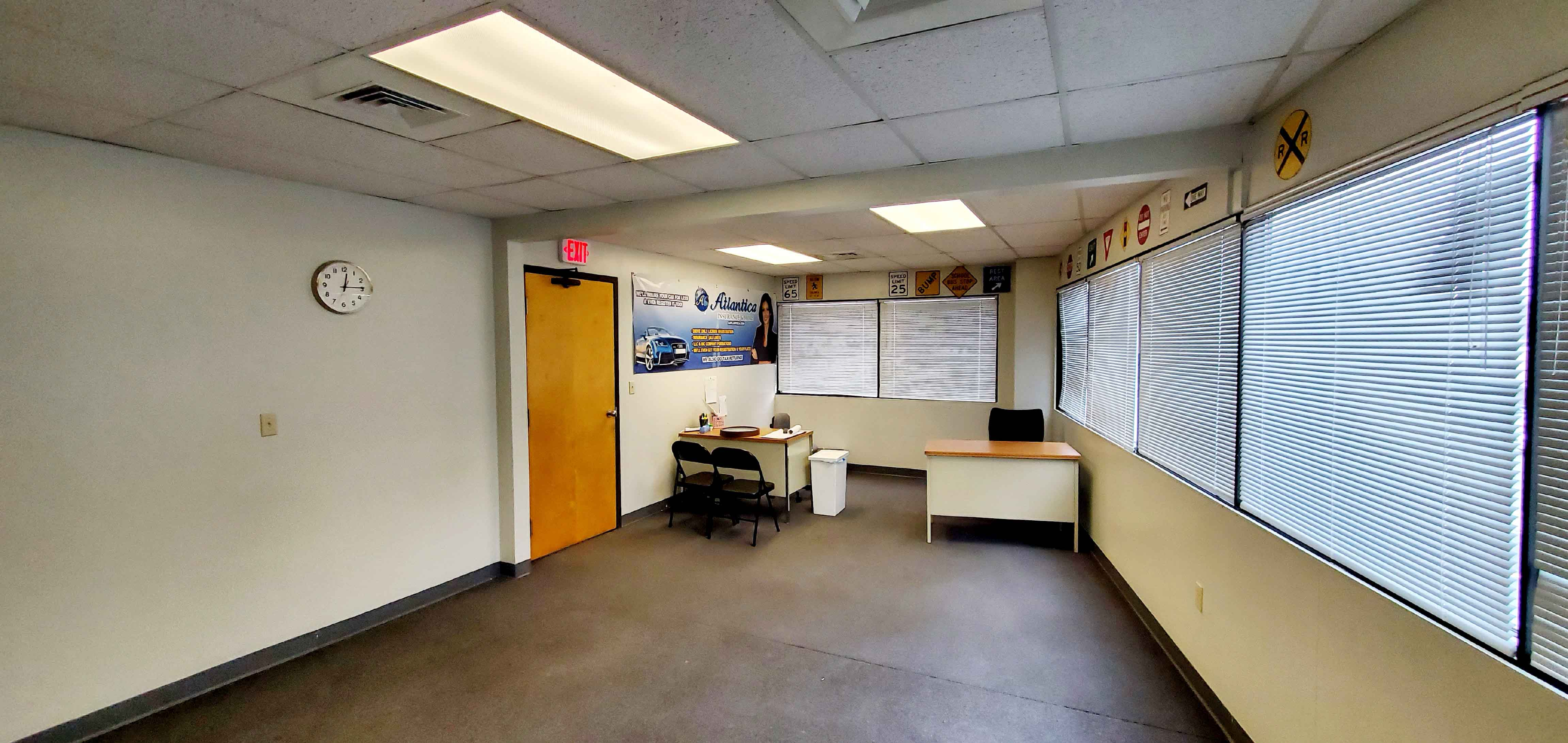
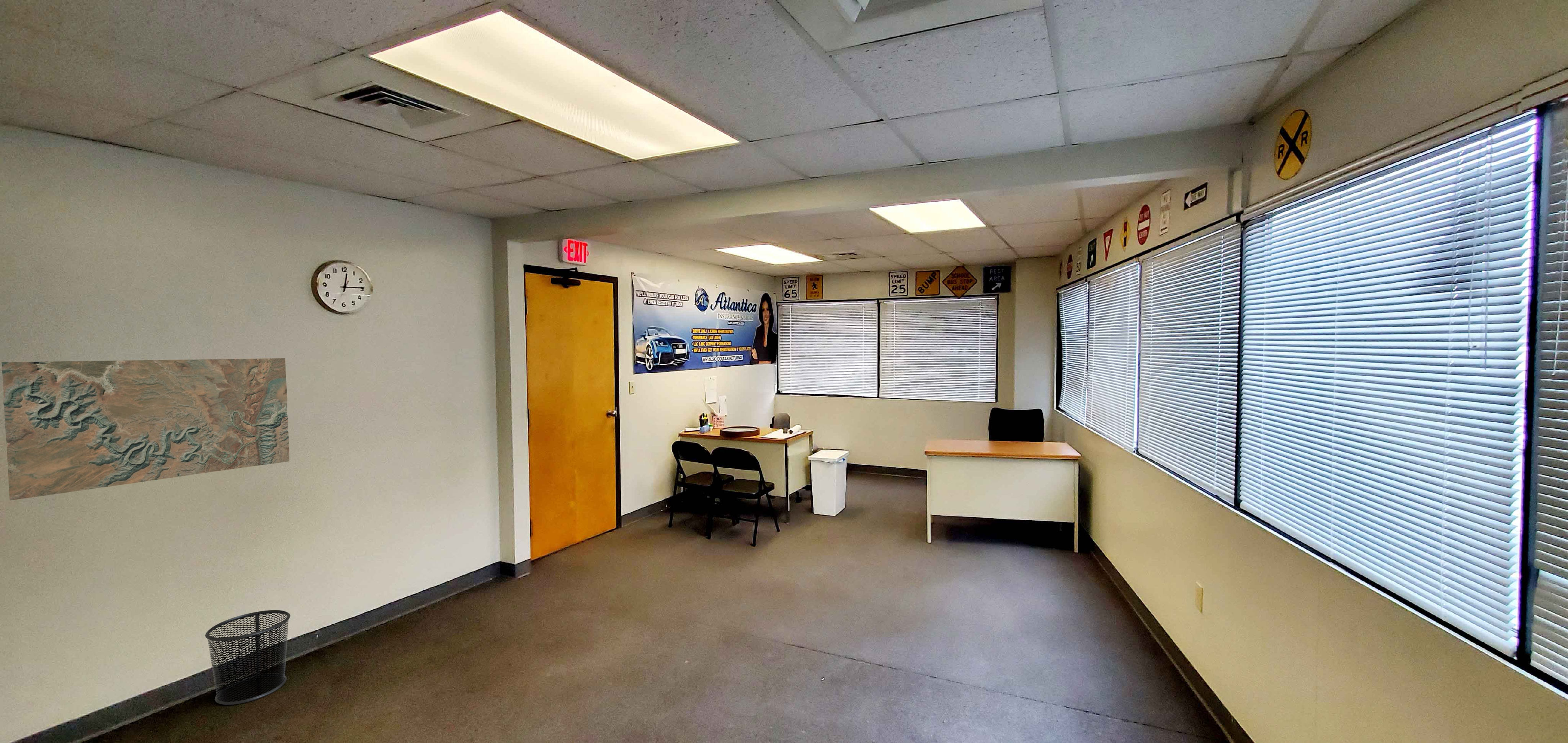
+ map (167, 419)
+ waste bin (250, 656)
